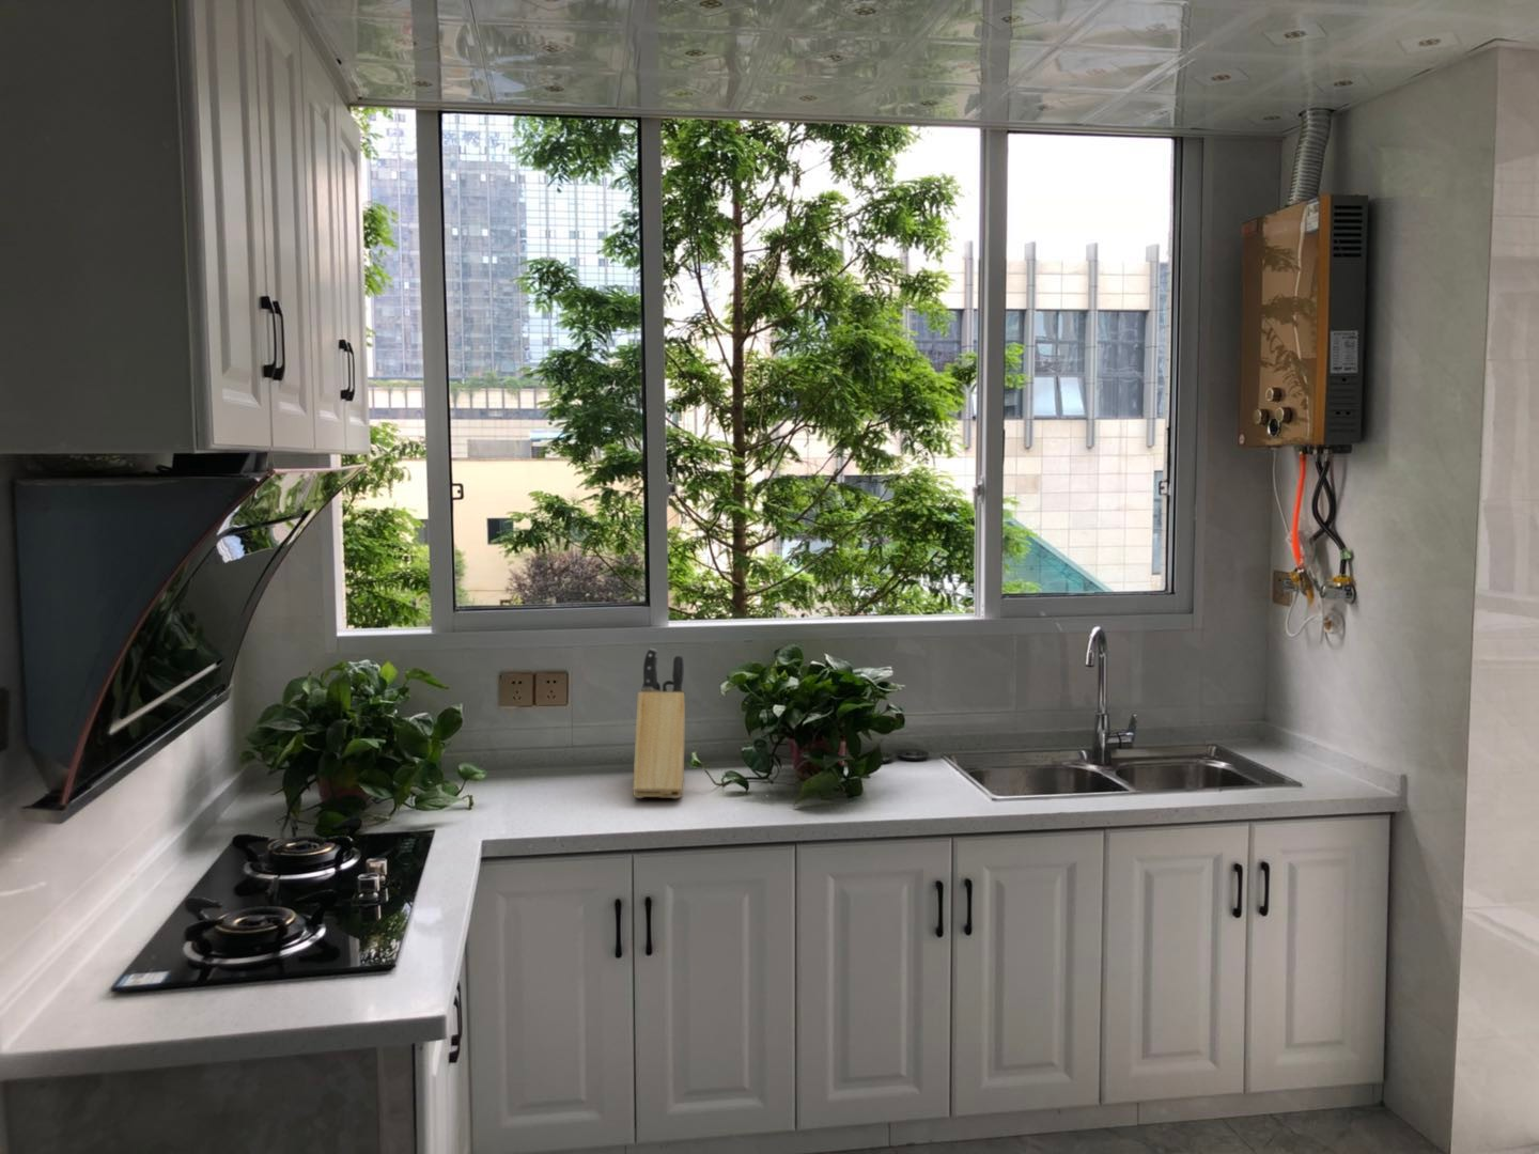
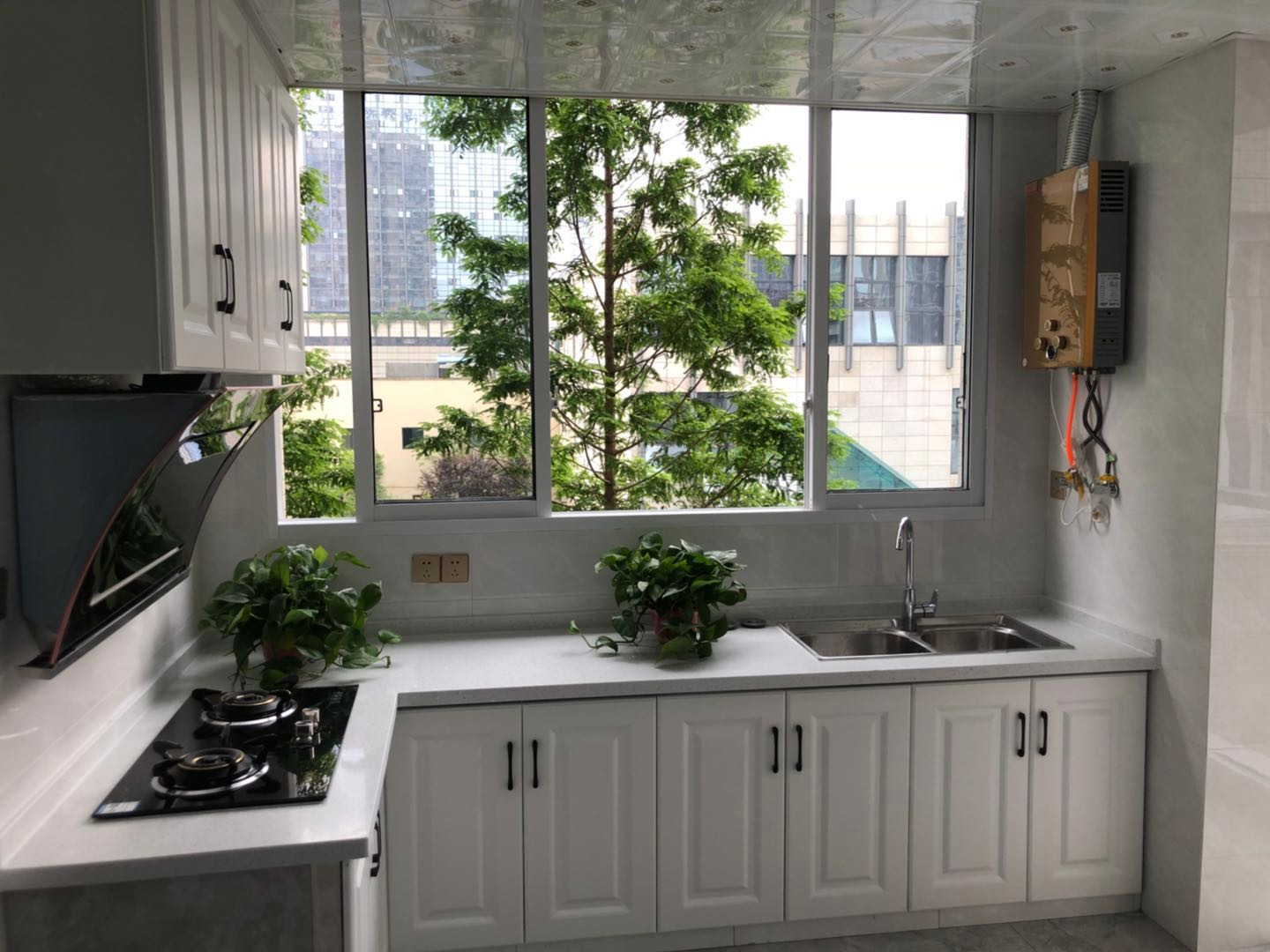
- knife block (659, 719)
